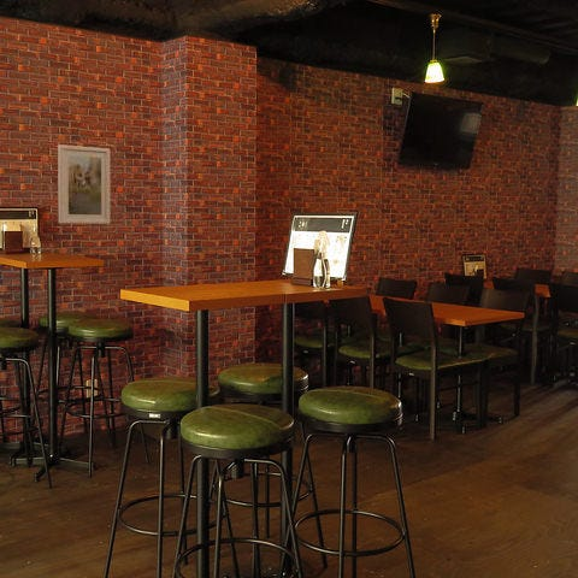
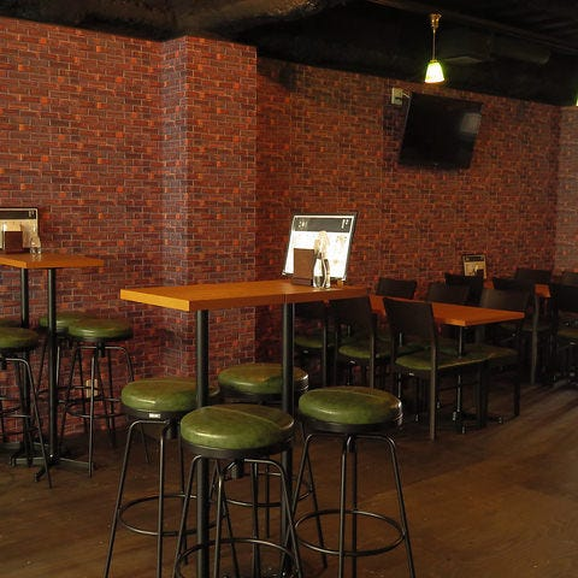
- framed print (84, 185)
